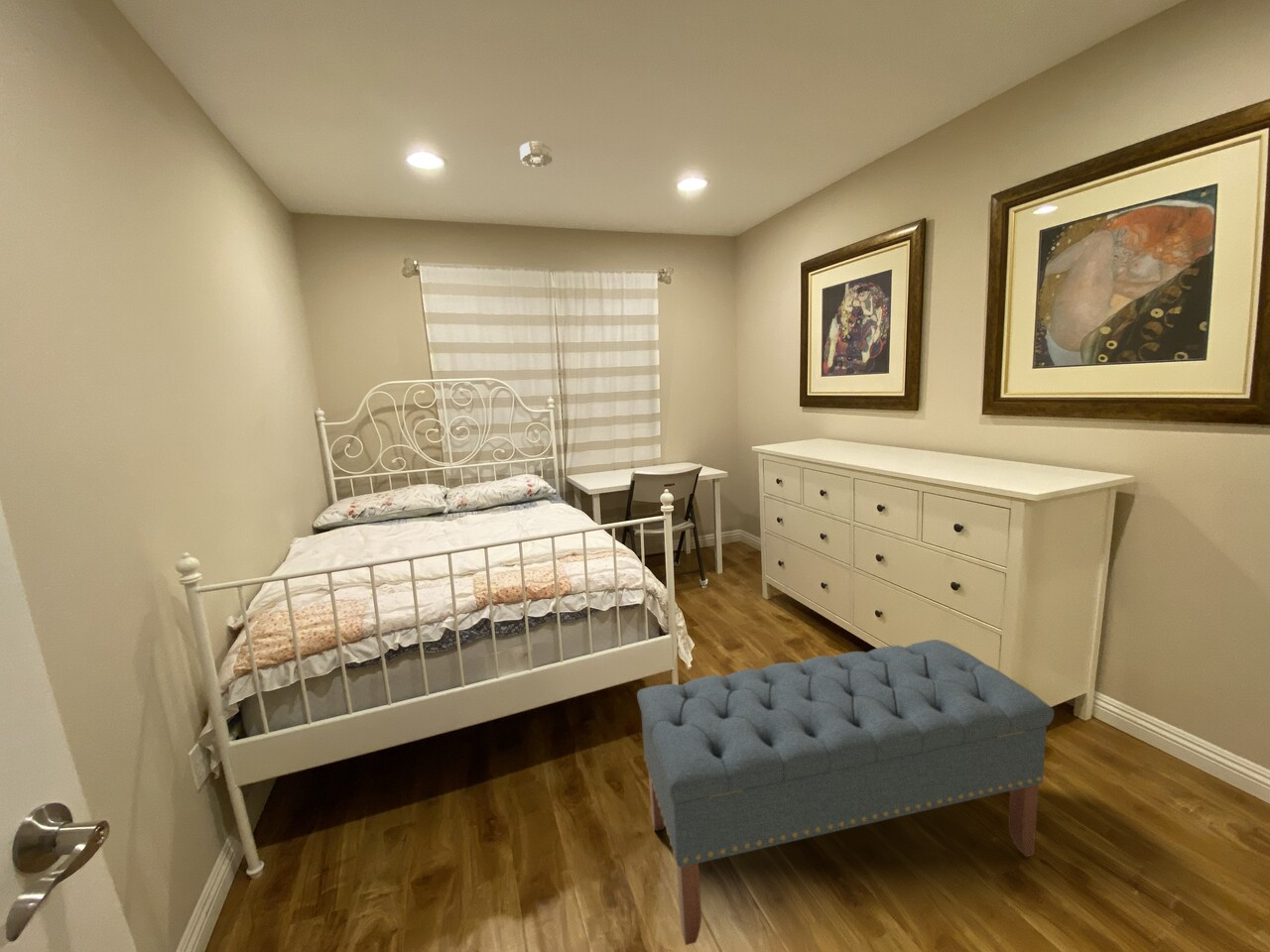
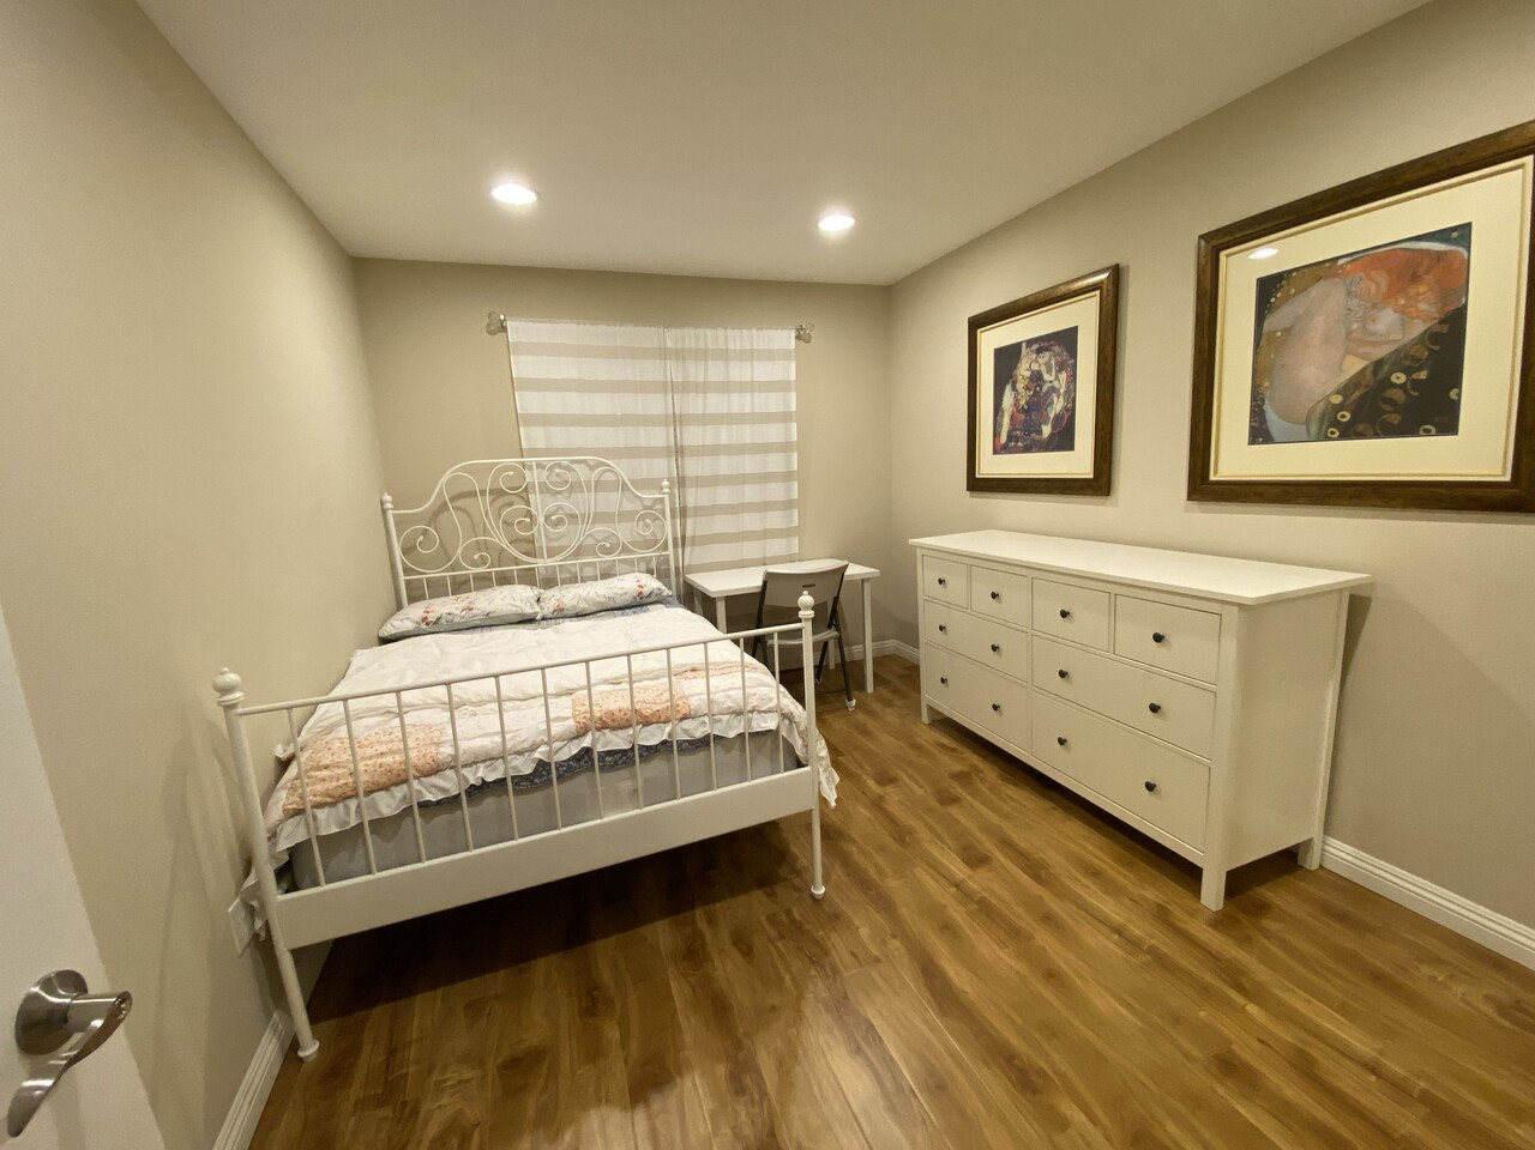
- bench (831, 765)
- smoke detector (536, 153)
